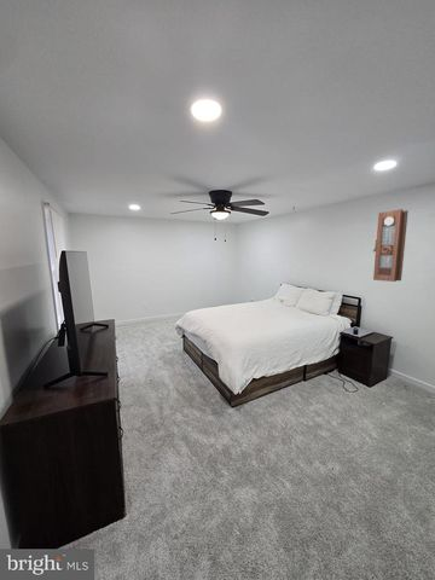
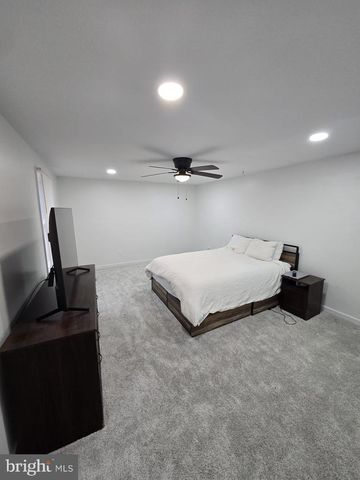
- pendulum clock (385, 246)
